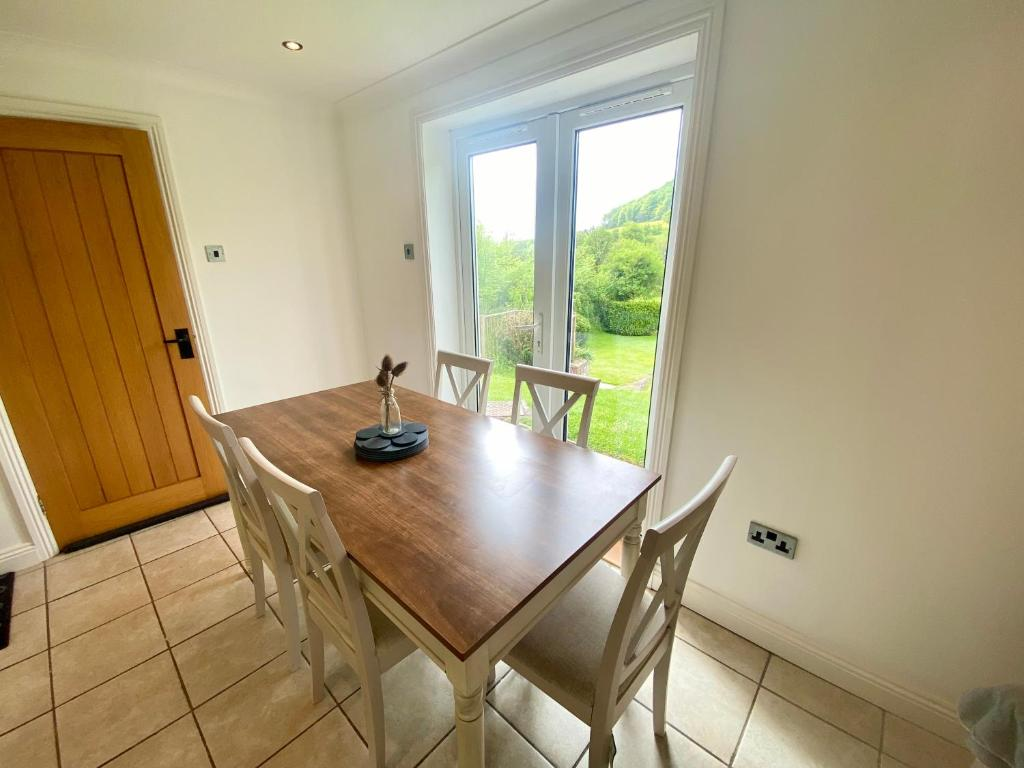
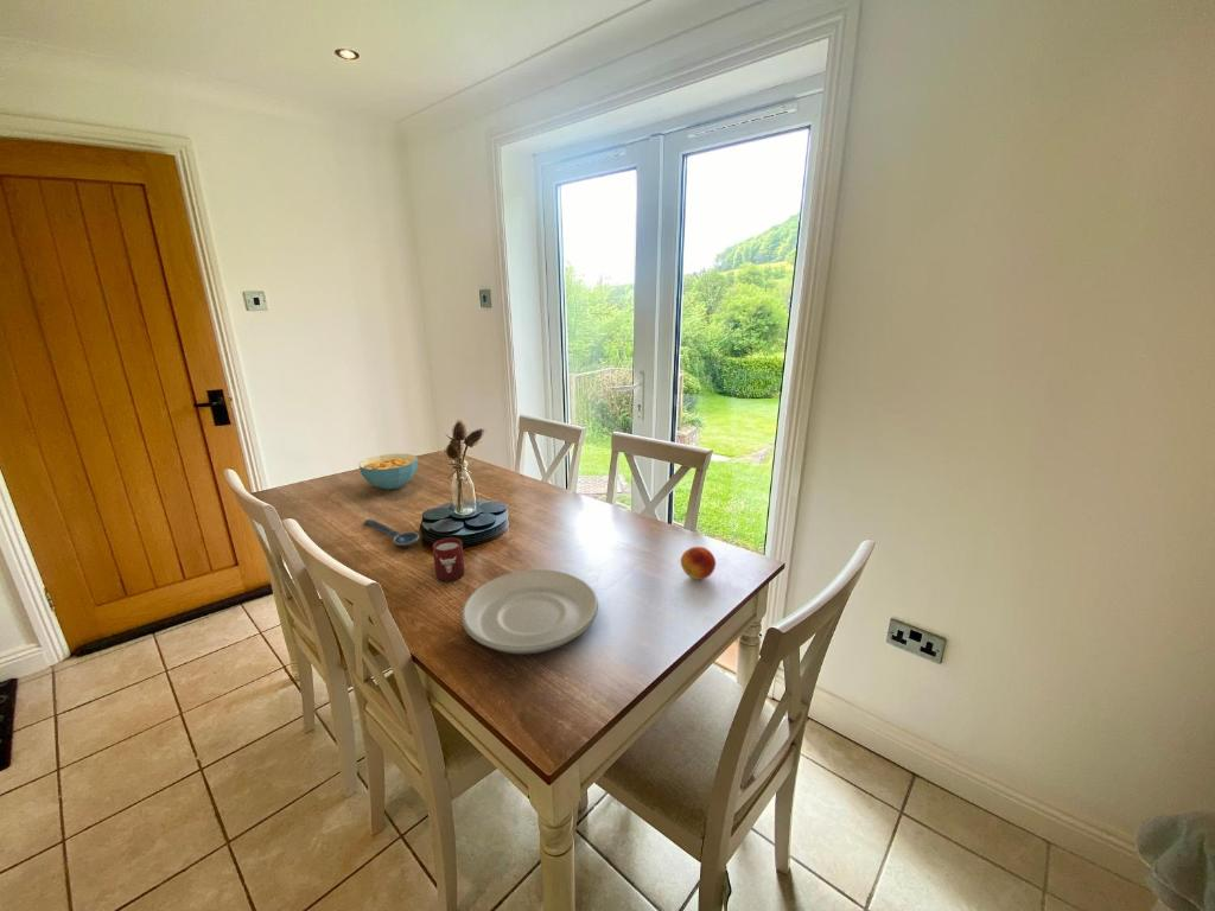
+ cup (447, 556)
+ spoon (390, 529)
+ plate (532, 612)
+ fruit (698, 562)
+ cereal bowl (390, 473)
